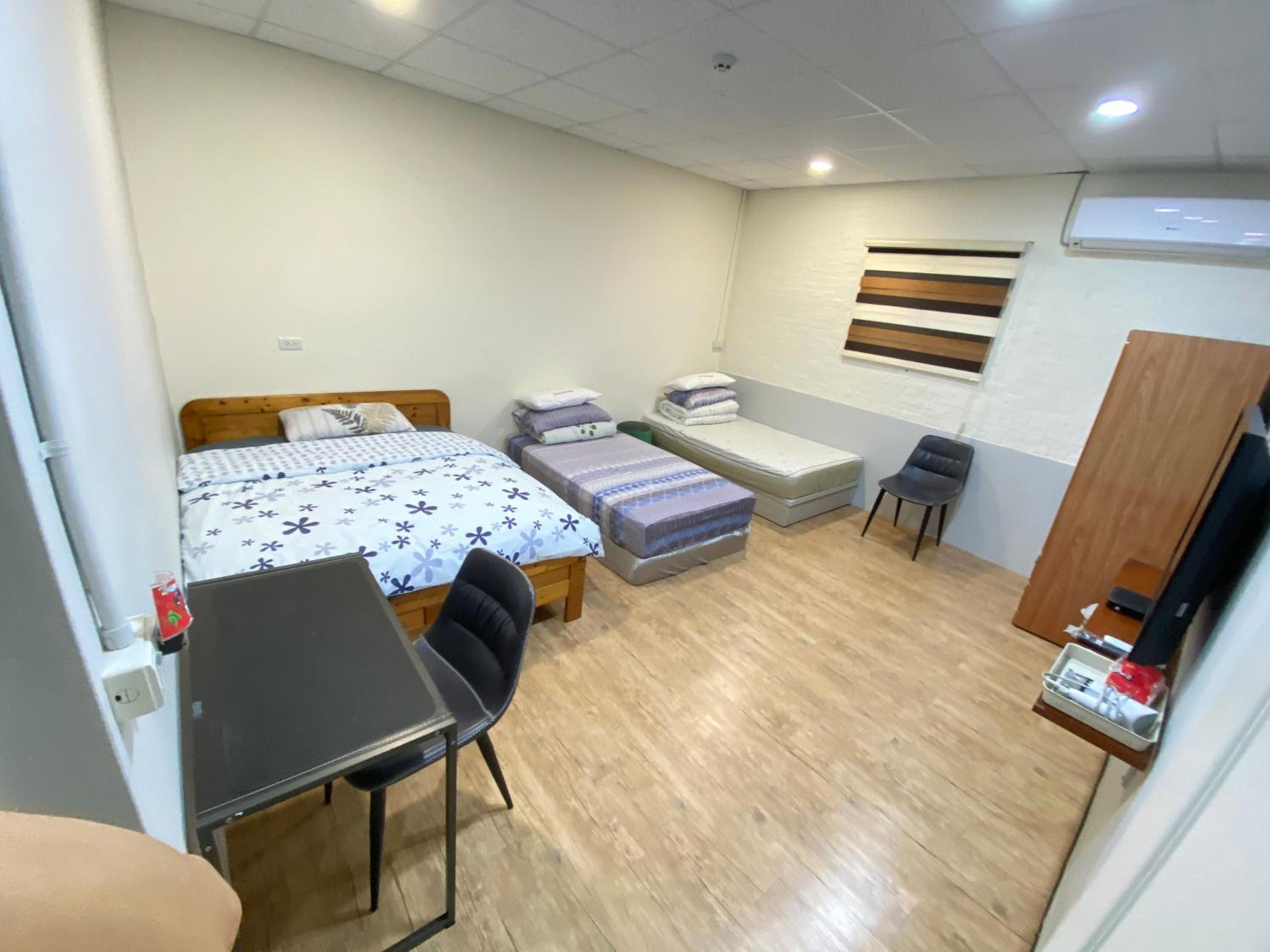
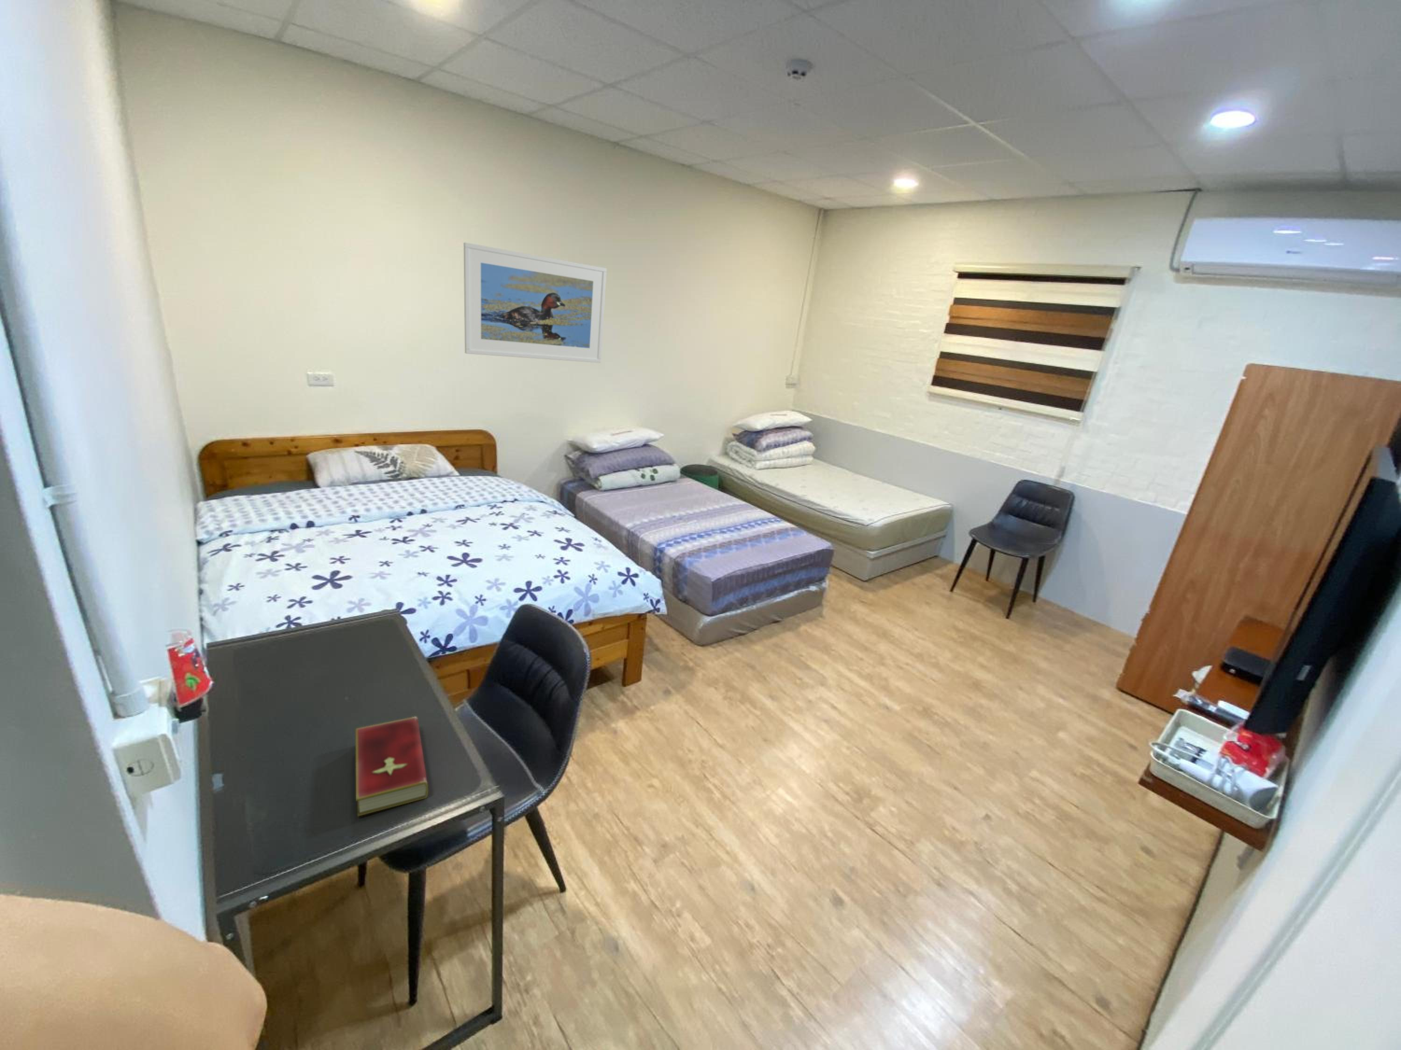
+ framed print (539, 309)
+ hardcover book (391, 761)
